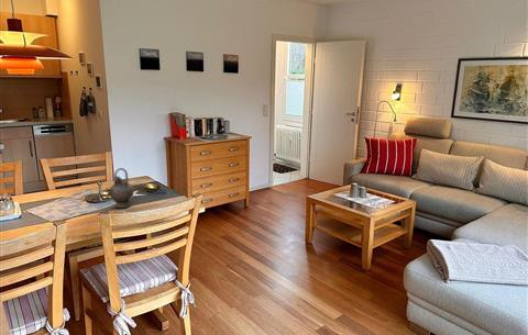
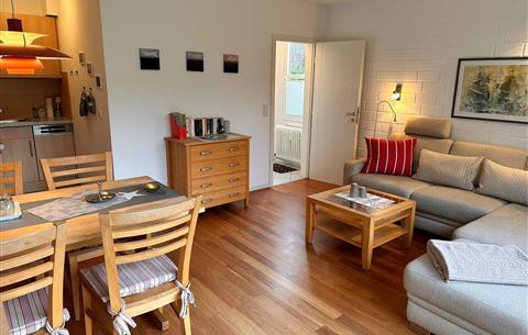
- teapot (119, 188)
